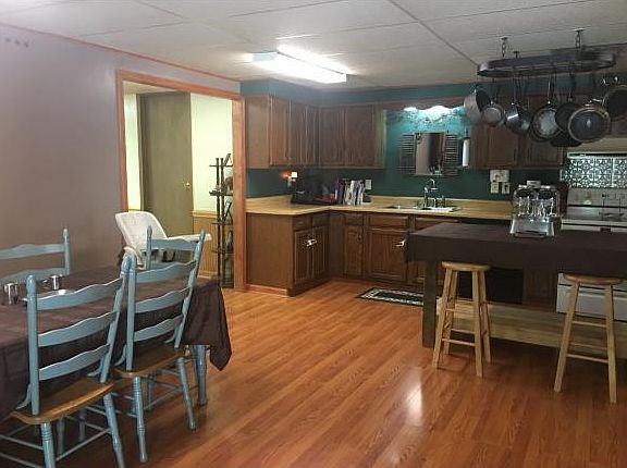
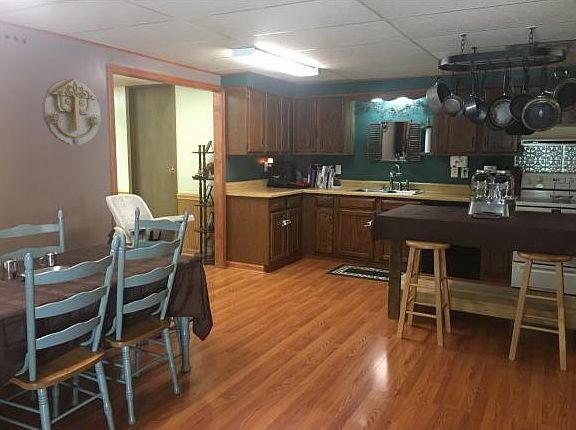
+ wall decoration (74, 111)
